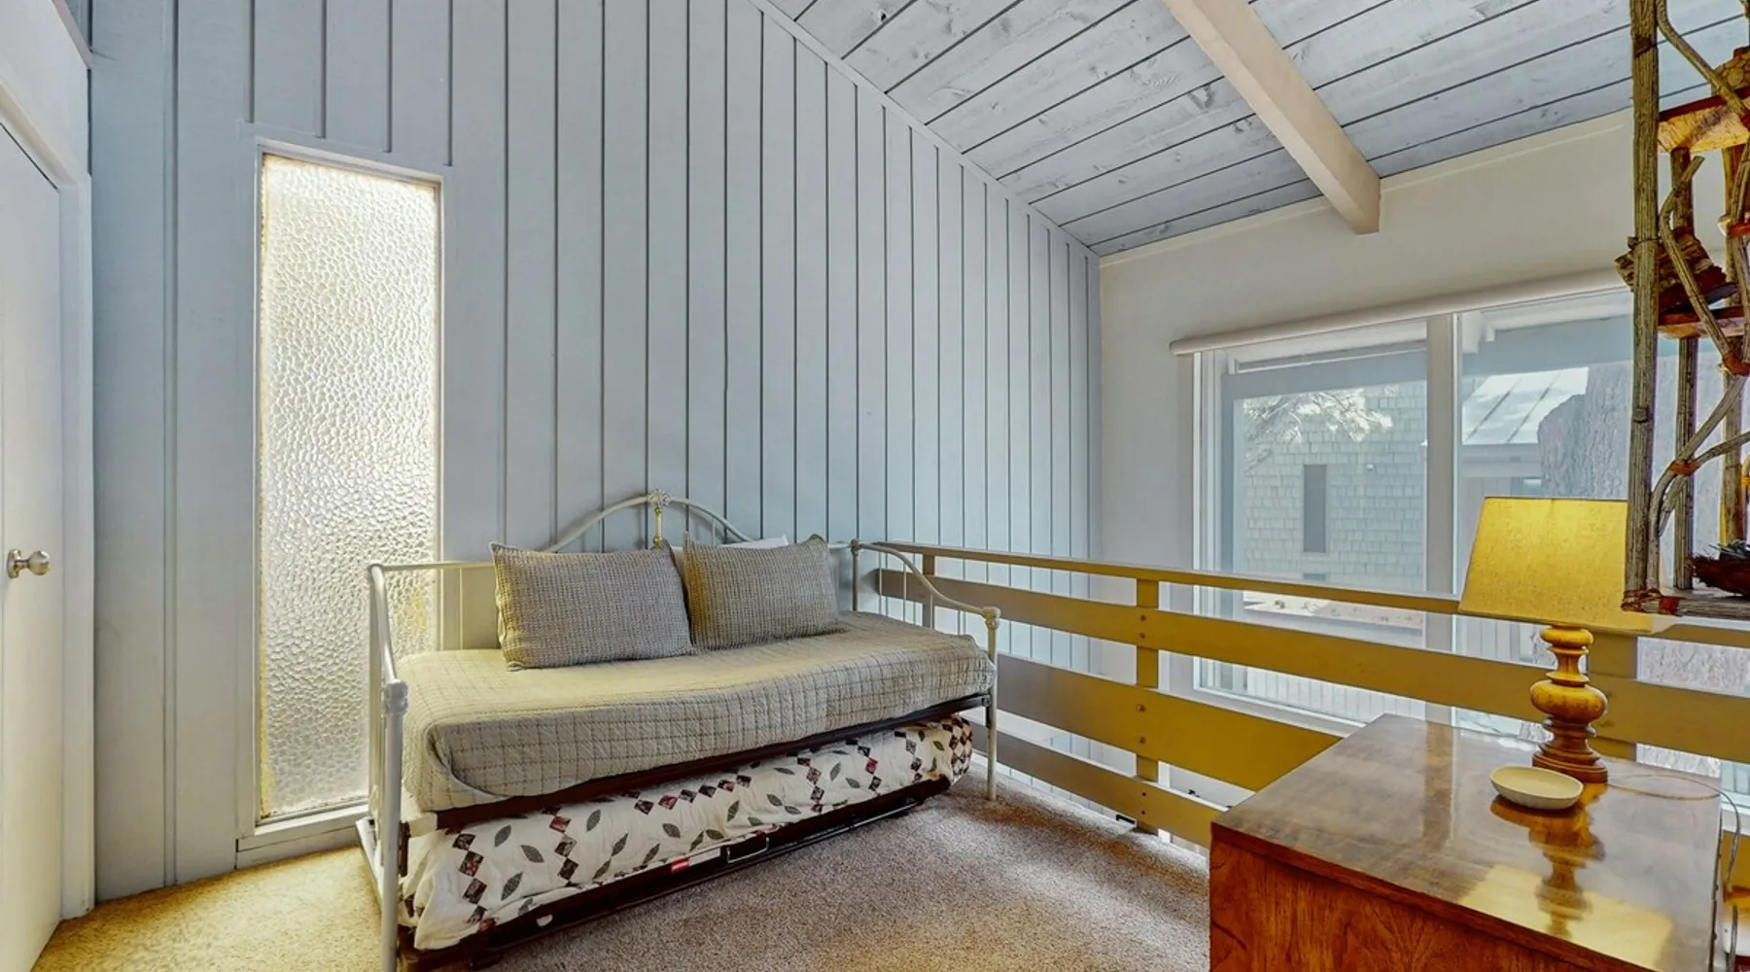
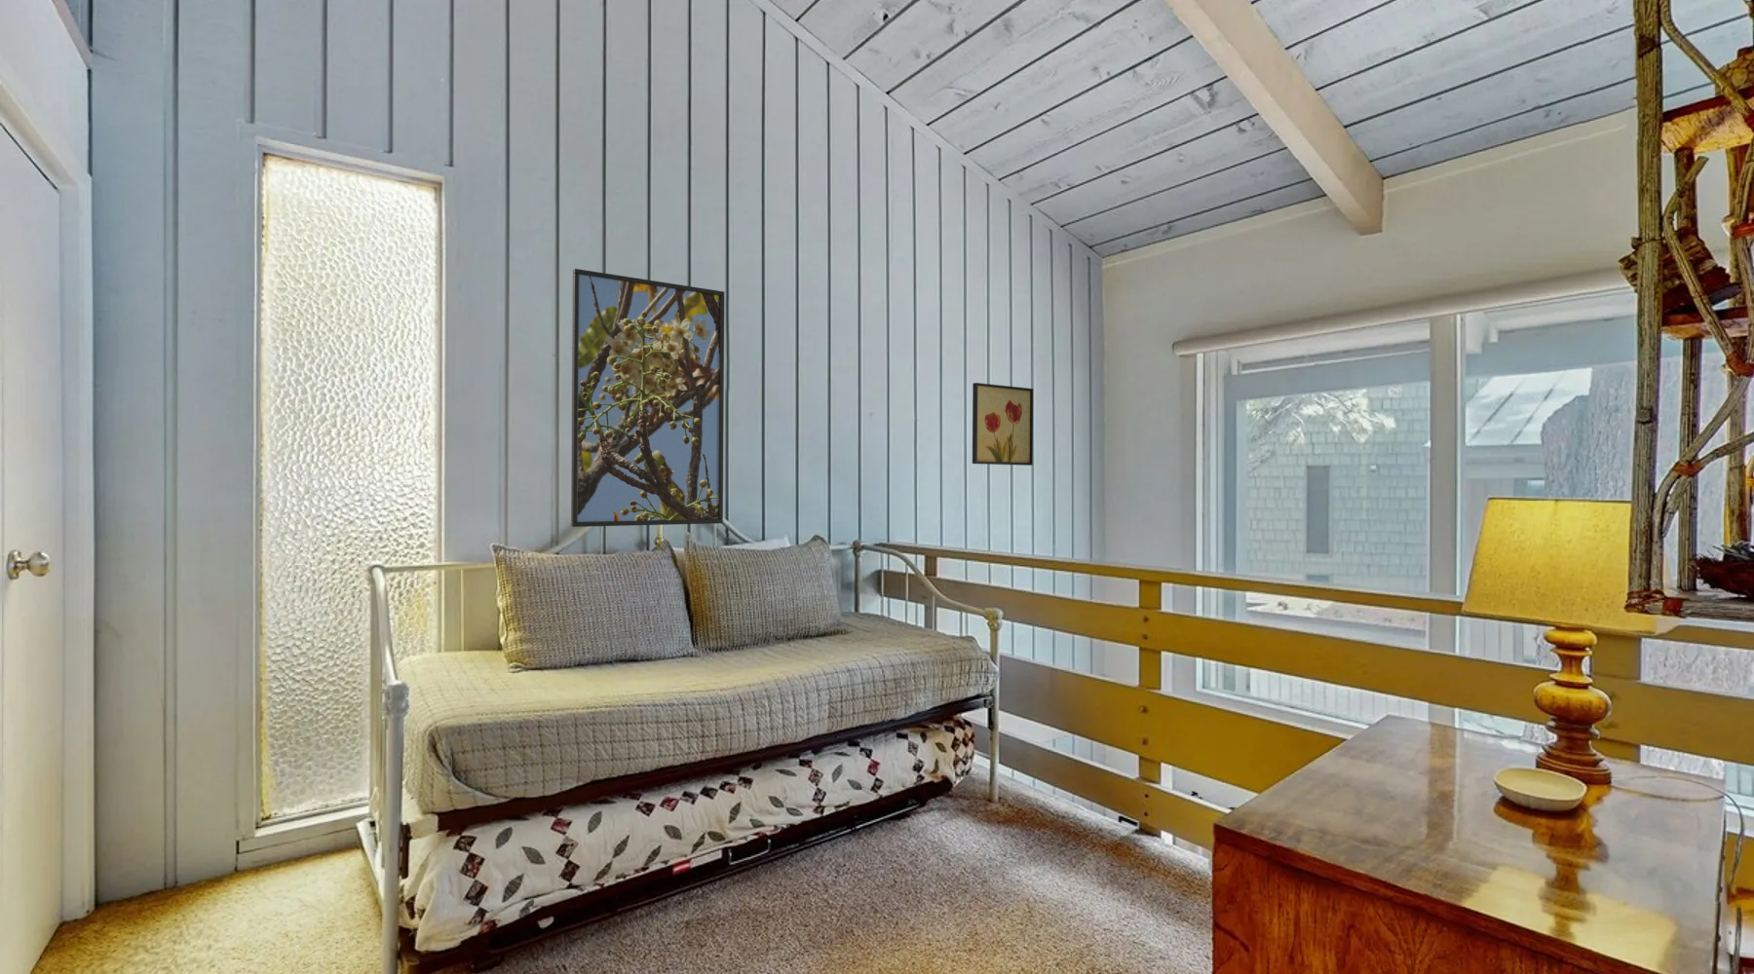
+ wall art (1002, 425)
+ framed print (651, 402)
